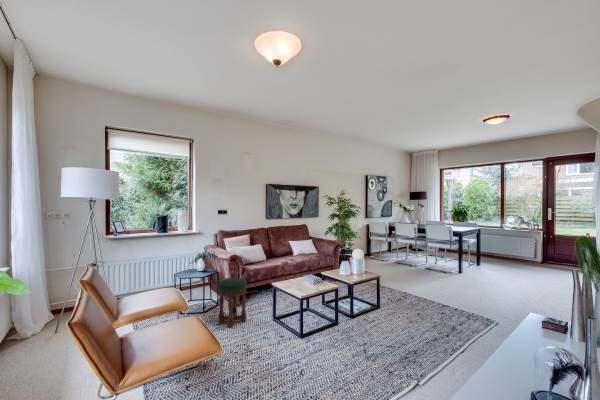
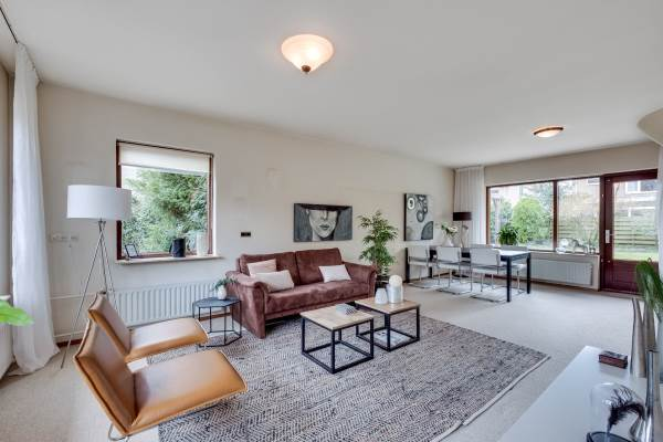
- stool (232, 299)
